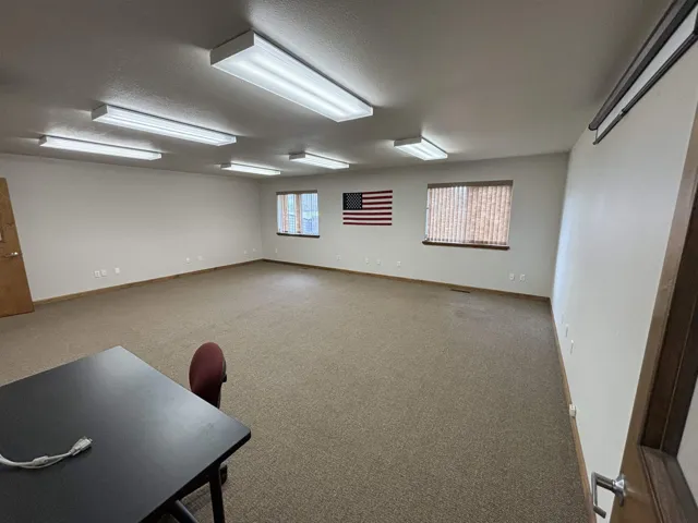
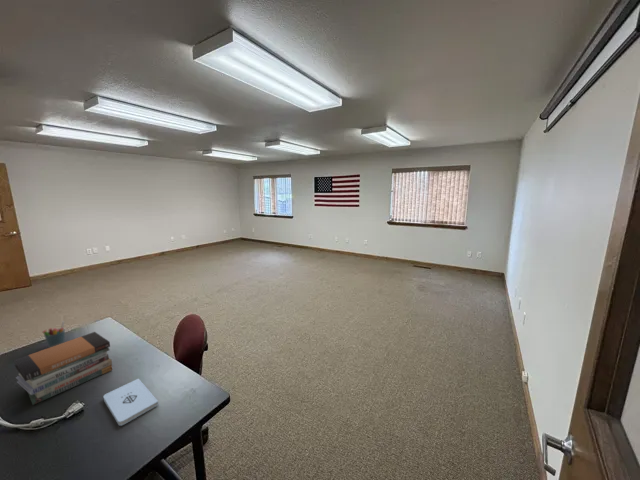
+ book stack (66, 365)
+ notepad (130, 400)
+ pen holder (55, 335)
